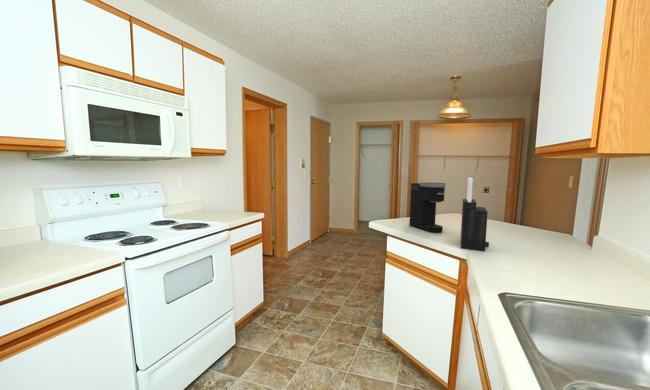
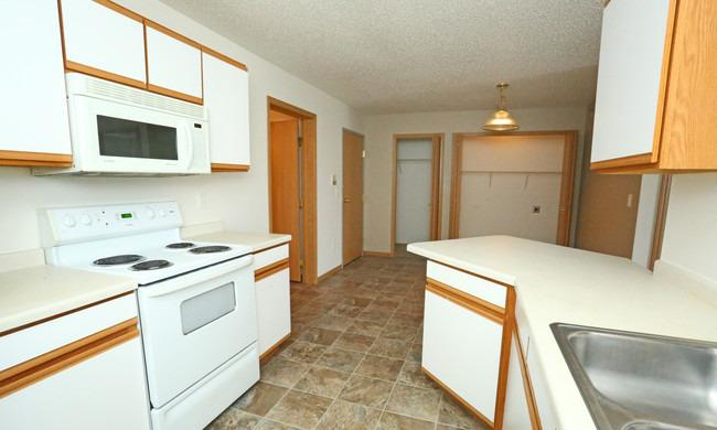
- knife block (476, 212)
- coffee maker (426, 205)
